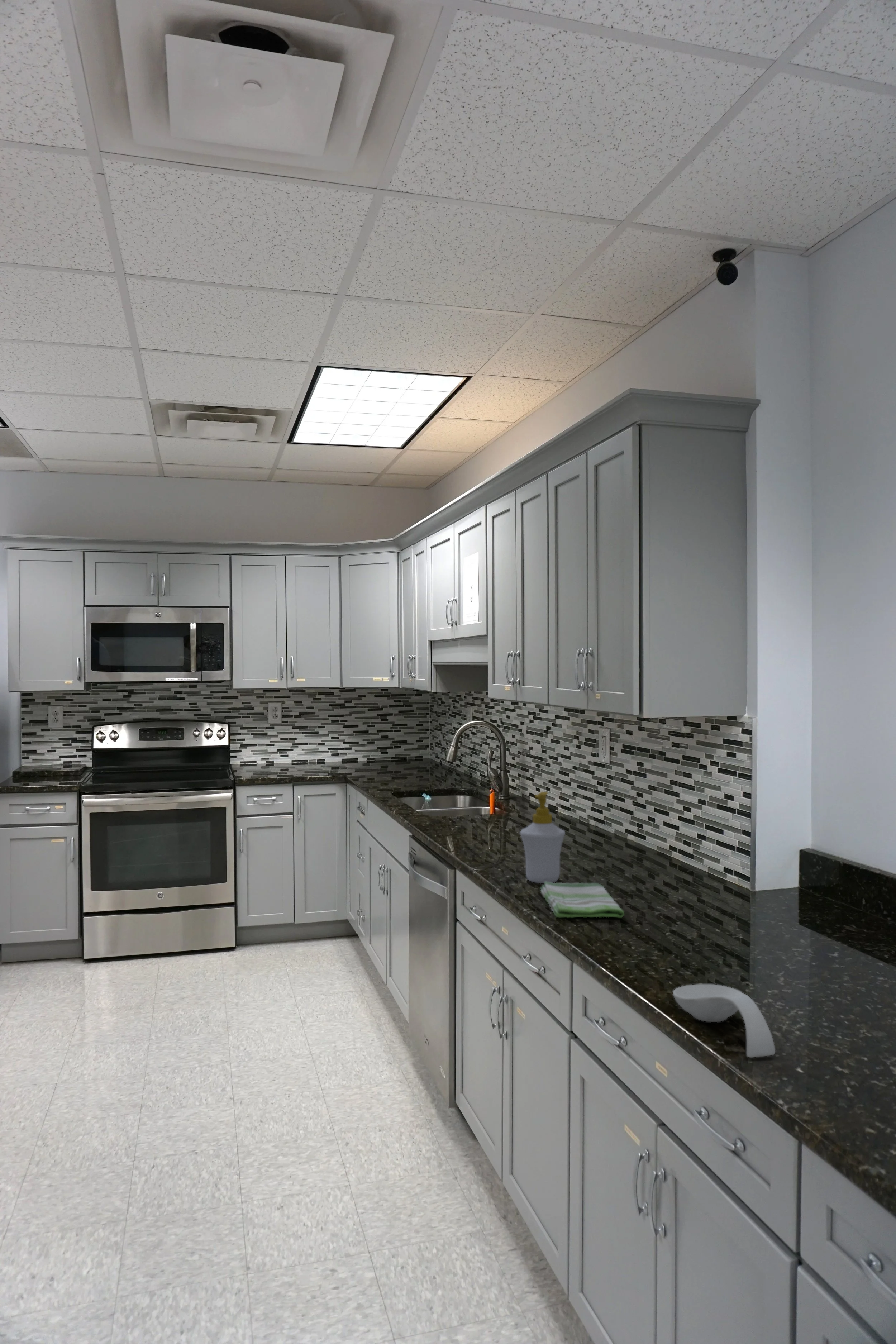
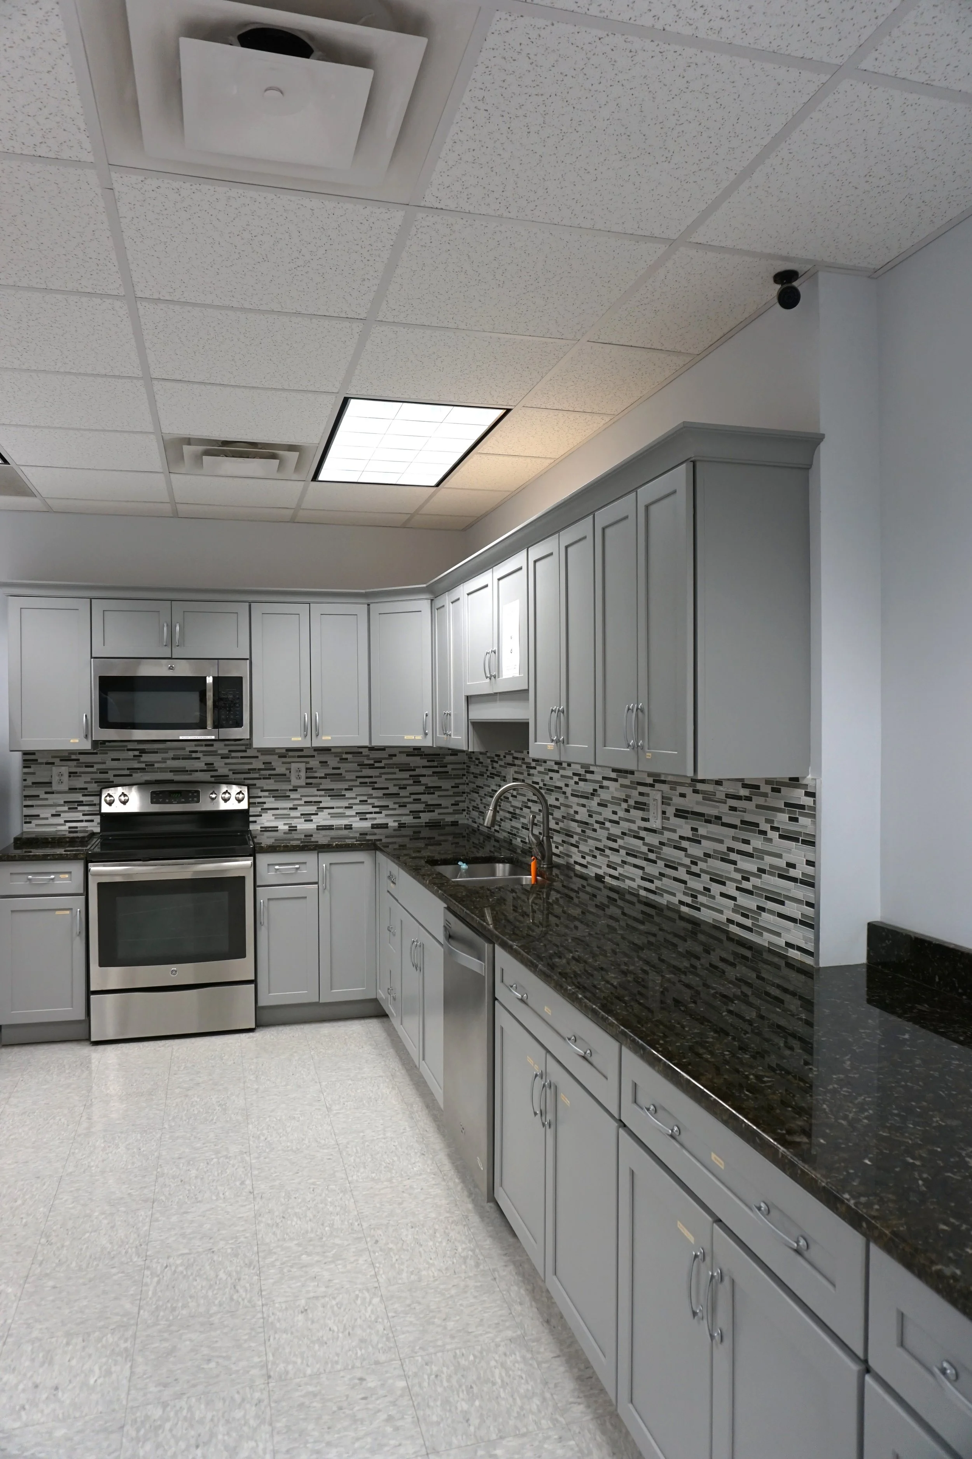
- soap bottle (542, 837)
- dish towel (581, 899)
- spoon rest (725, 1007)
